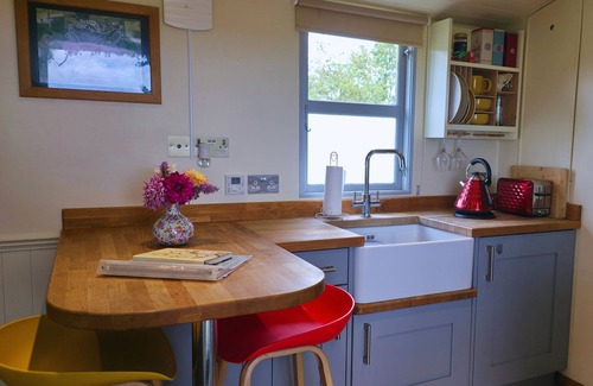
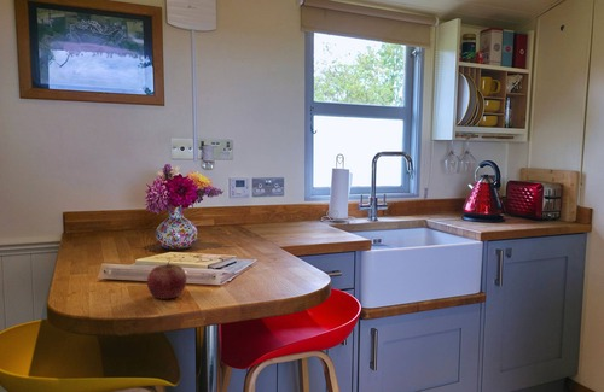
+ apple (167, 277)
